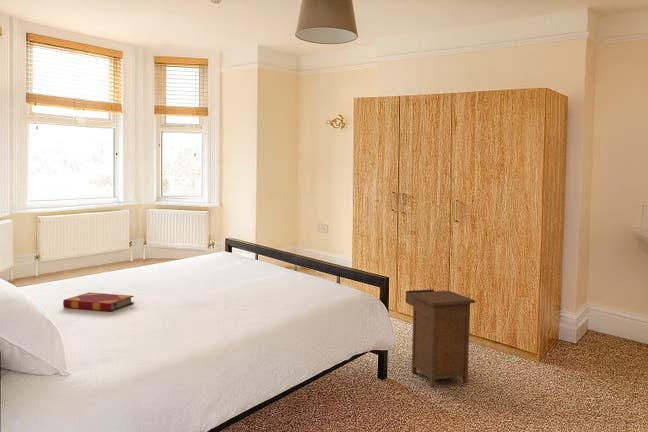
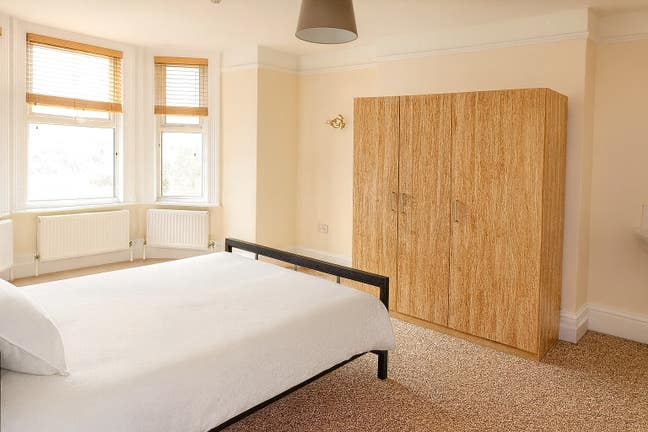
- nightstand (434, 334)
- hardback book (99, 301)
